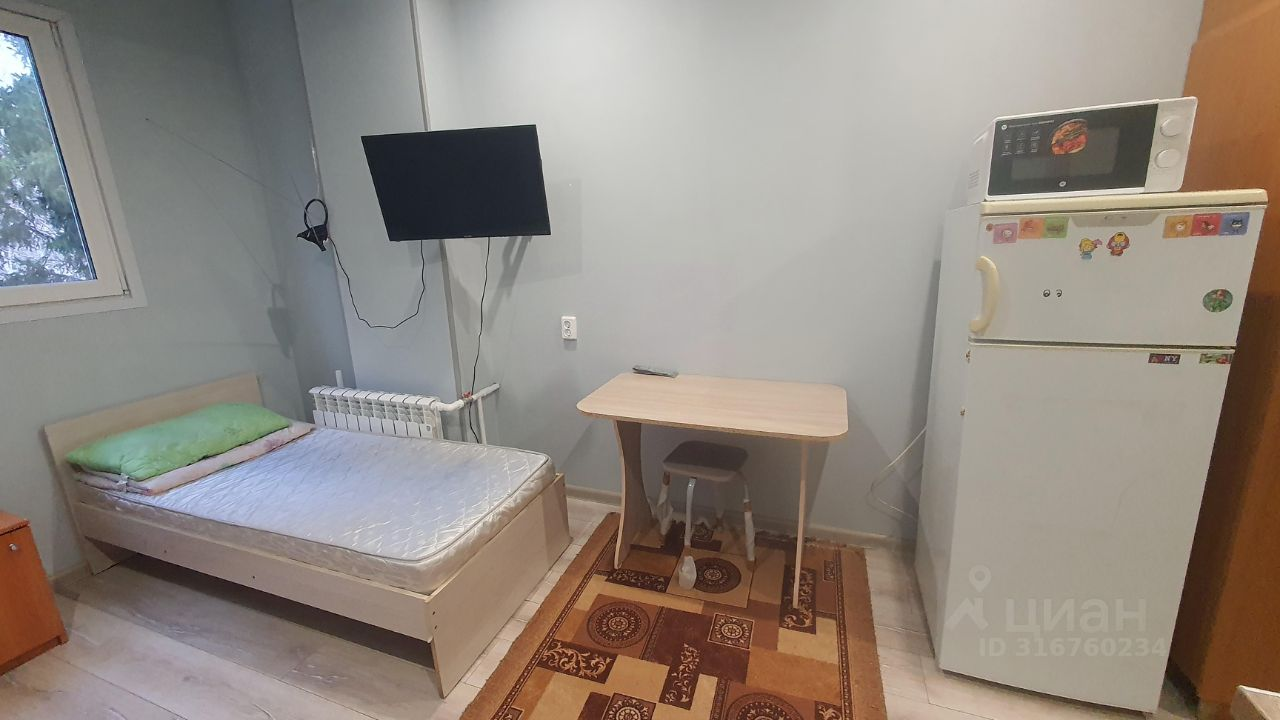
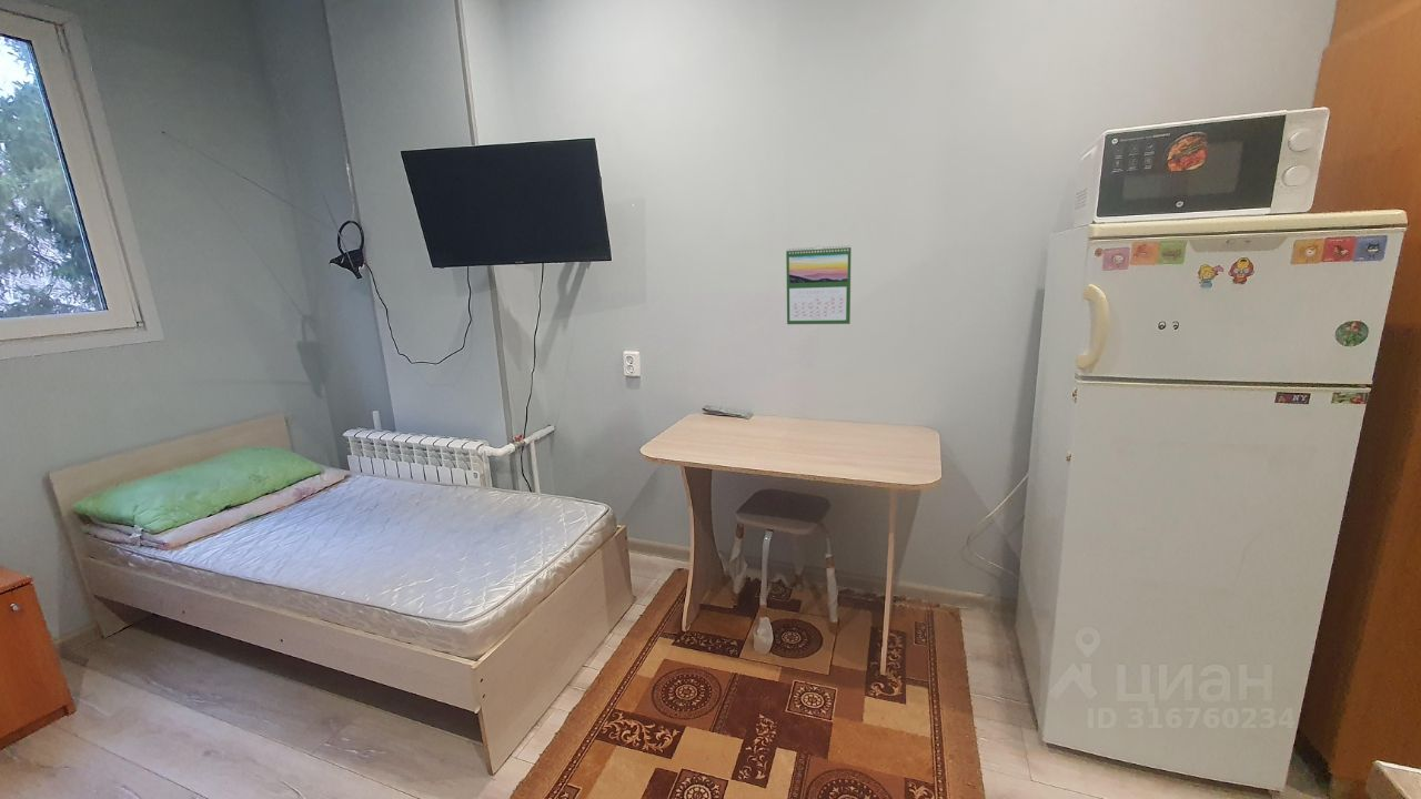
+ calendar (817, 285)
